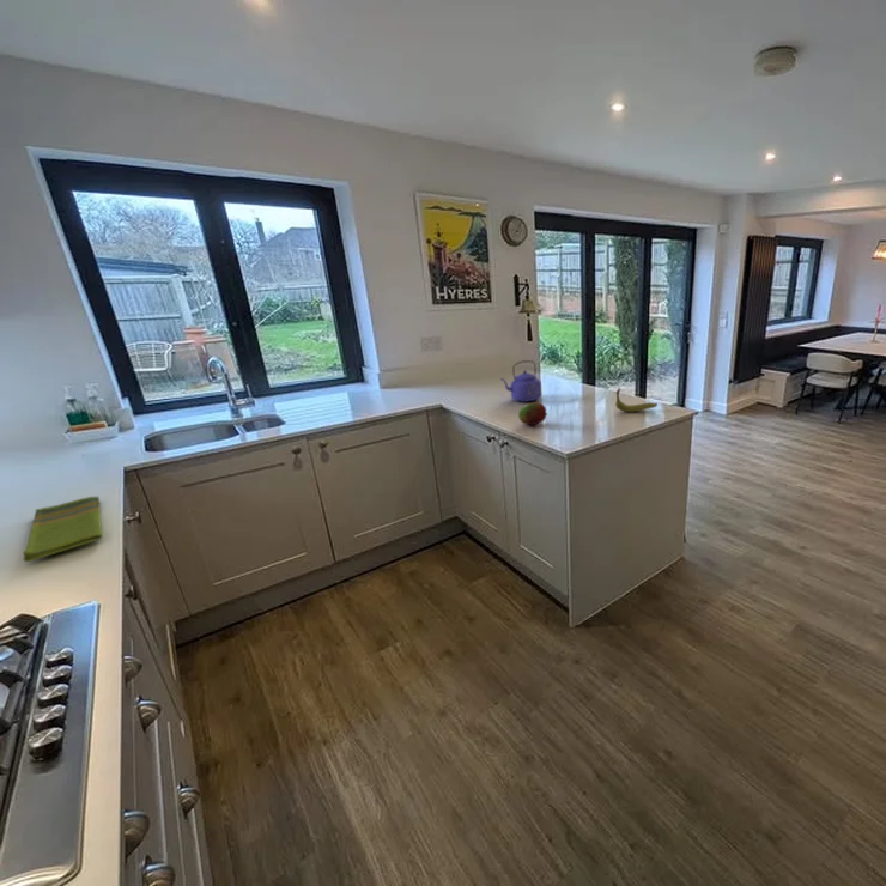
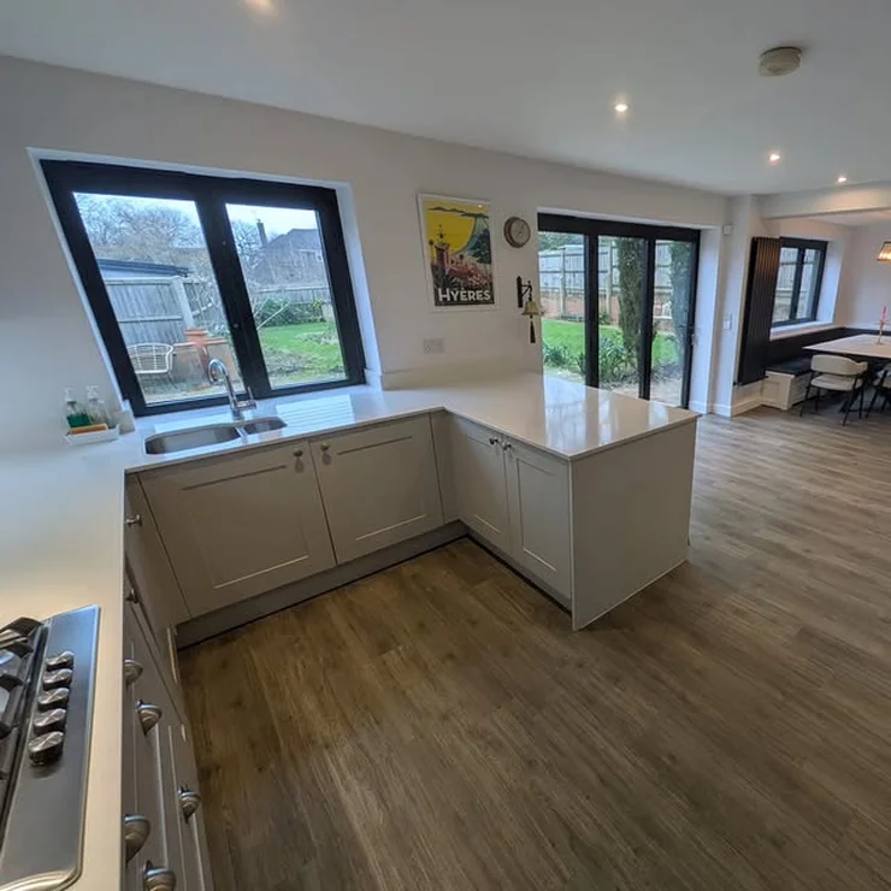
- dish towel (66, 522)
- fruit (533, 413)
- banana (636, 405)
- kettle (520, 381)
